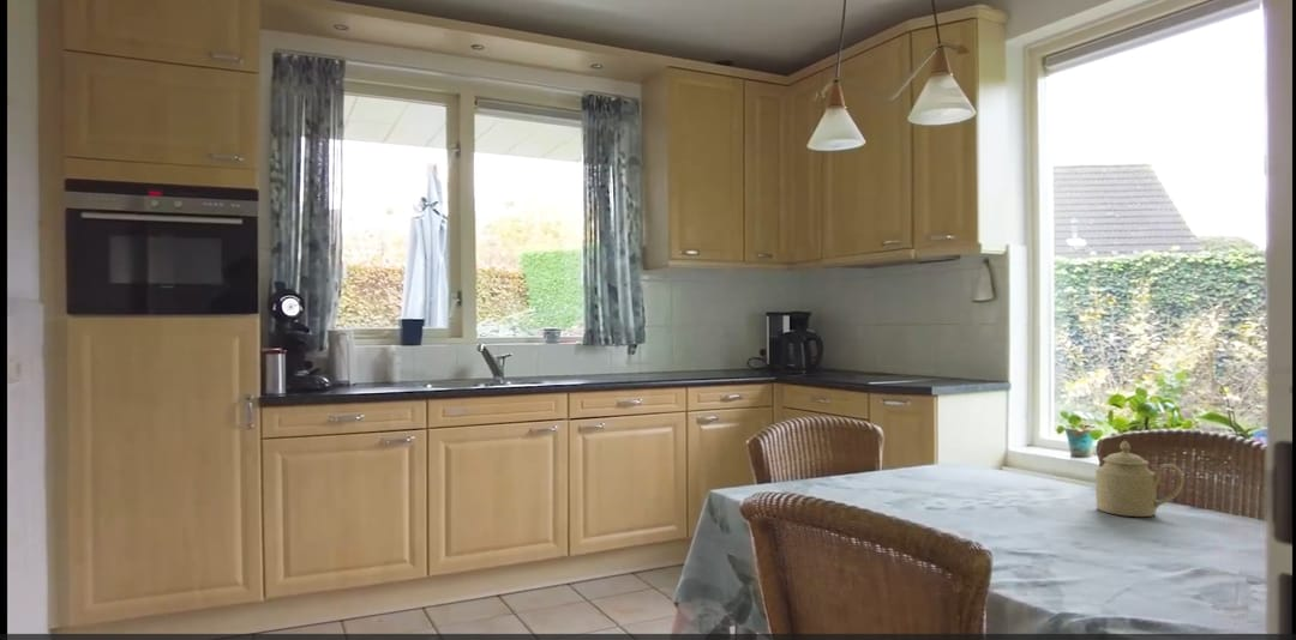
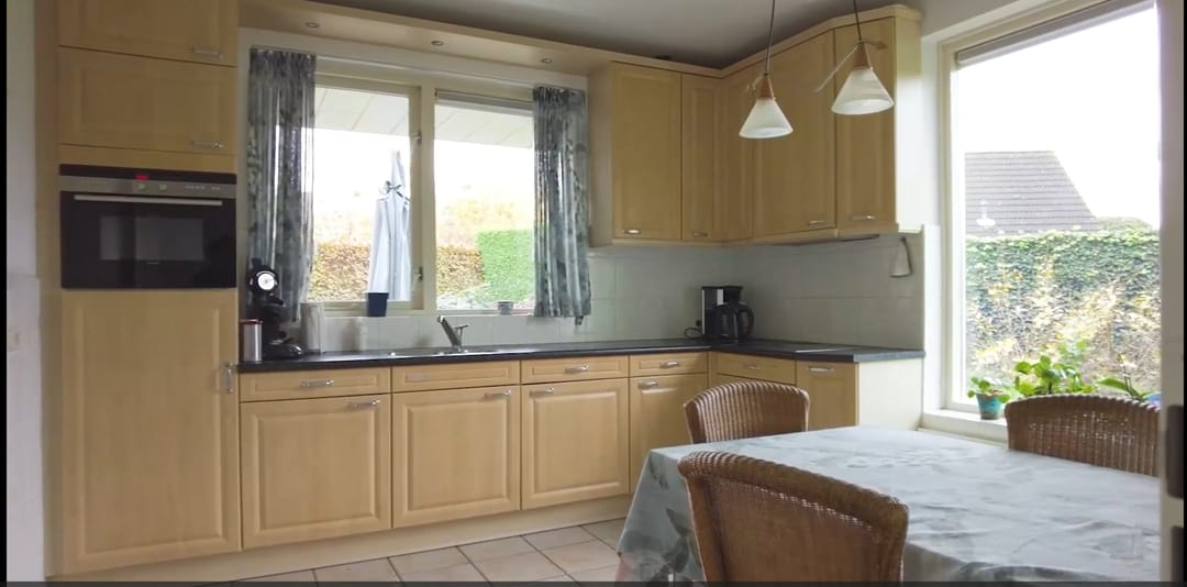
- sugar bowl (1135, 476)
